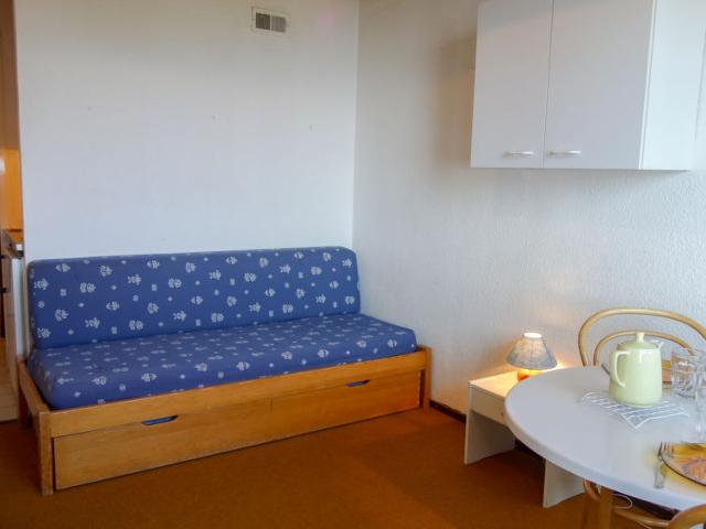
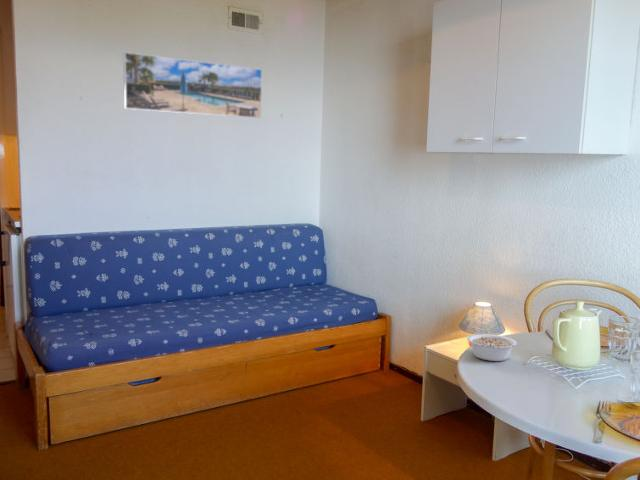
+ legume (493, 346)
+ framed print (197, 87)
